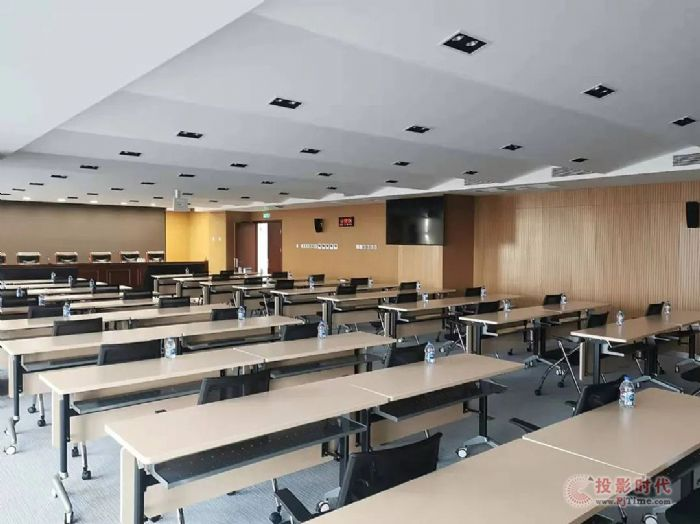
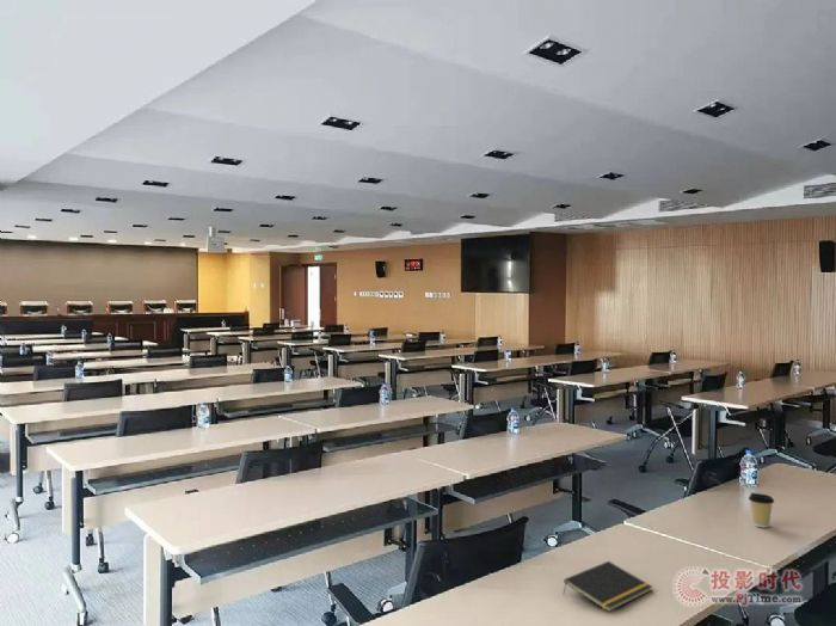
+ coffee cup (761, 510)
+ notepad (608, 584)
